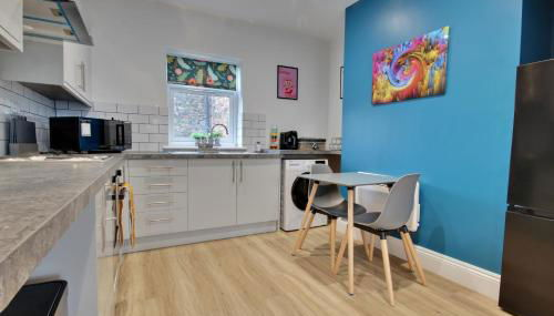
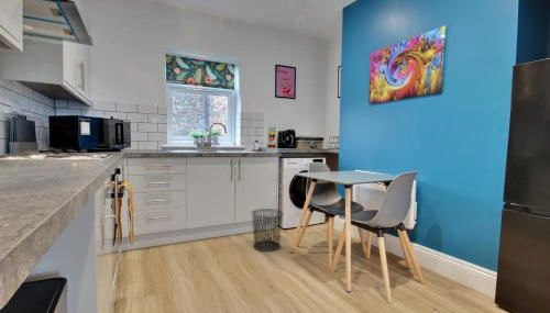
+ waste bin (266, 228)
